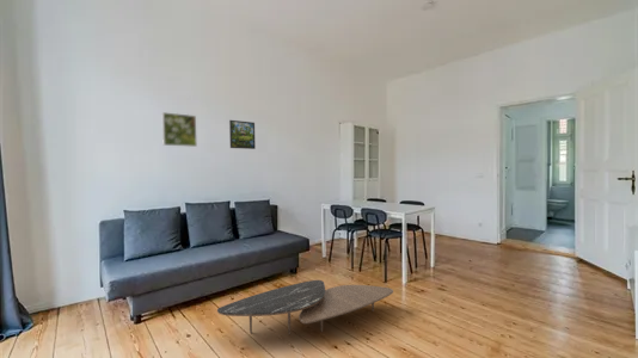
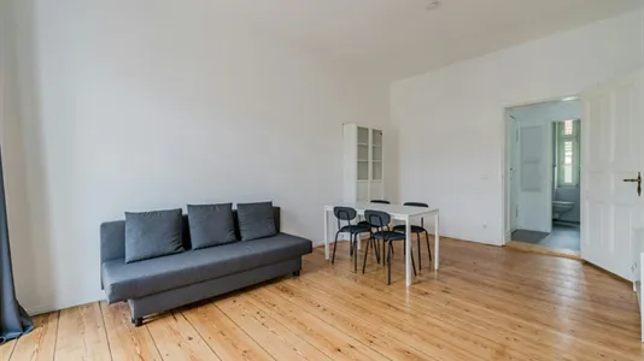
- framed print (179, 130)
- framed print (243, 135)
- coffee table (313, 308)
